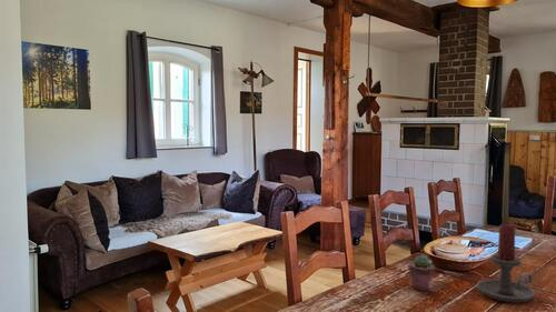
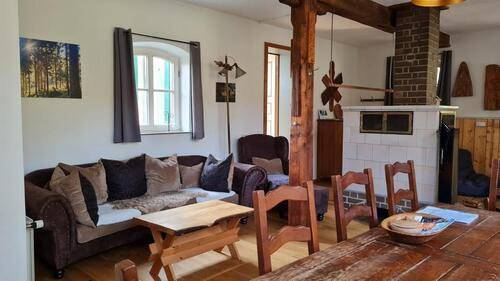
- potted succulent (420, 271)
- candle holder (510, 258)
